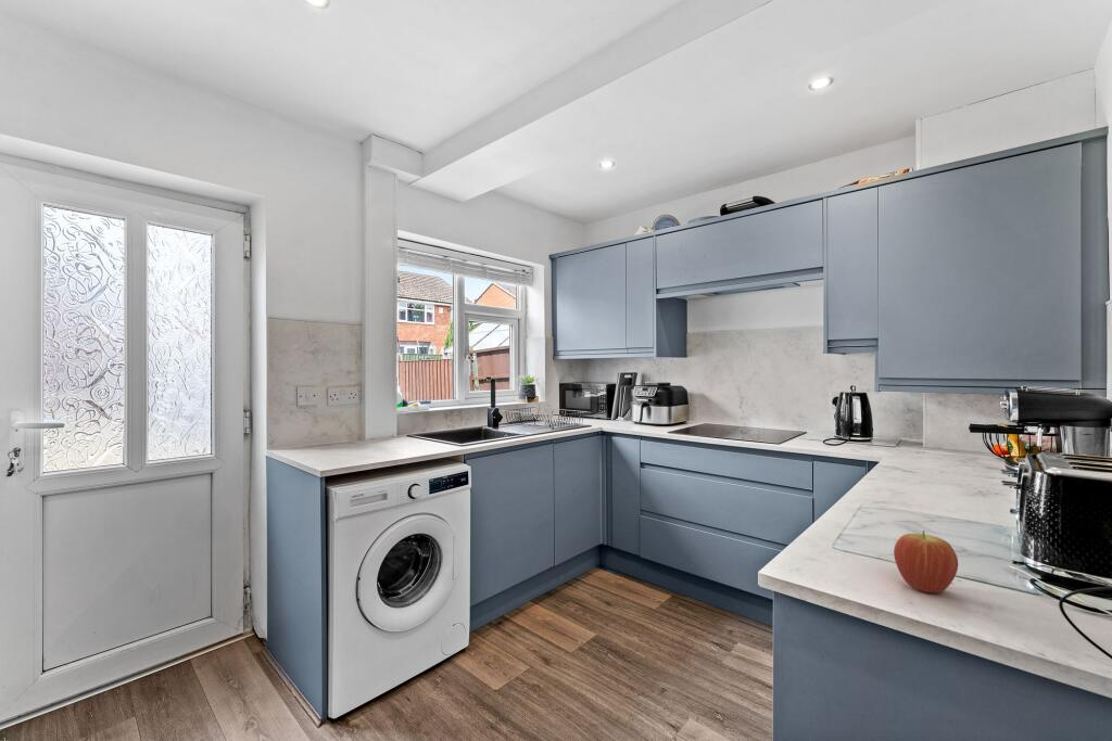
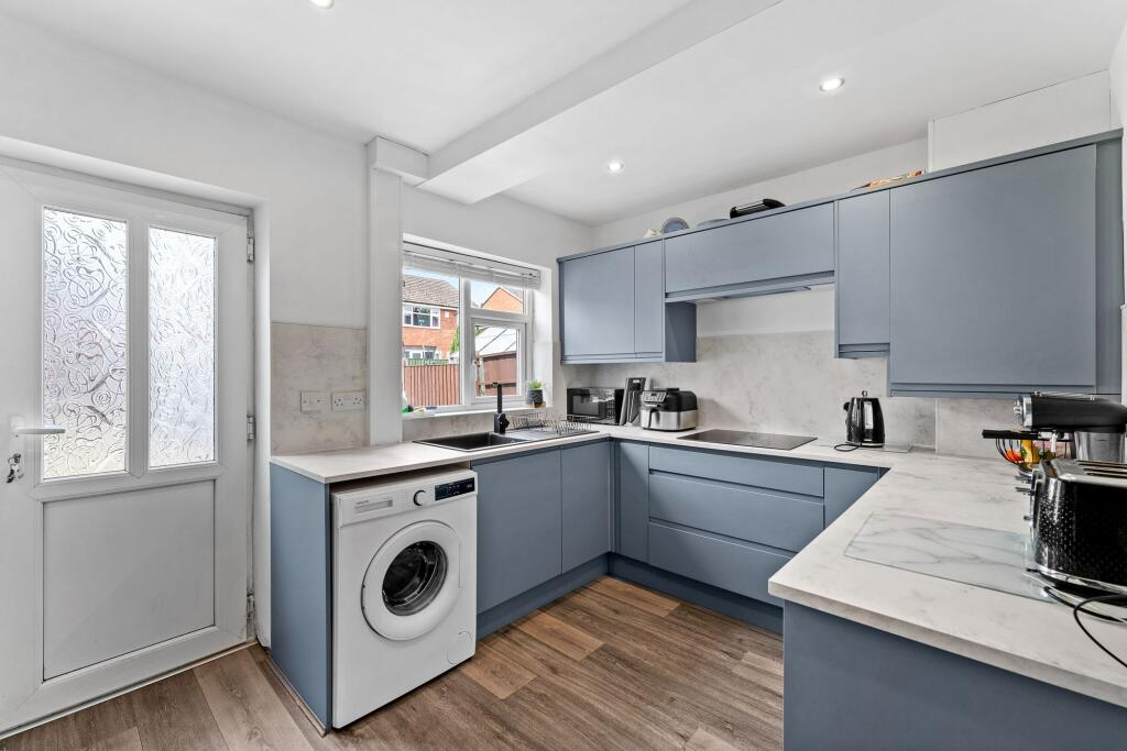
- fruit (924, 559)
